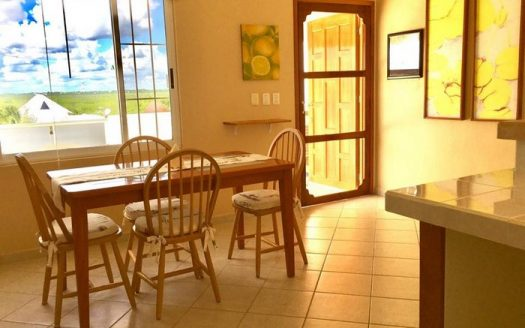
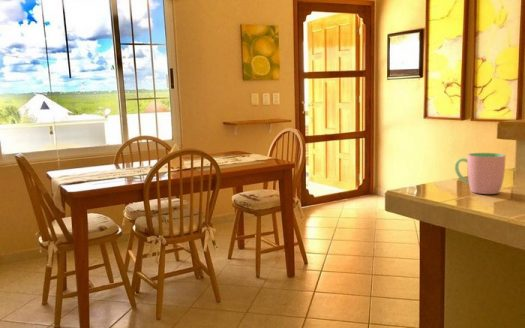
+ cup (479, 172)
